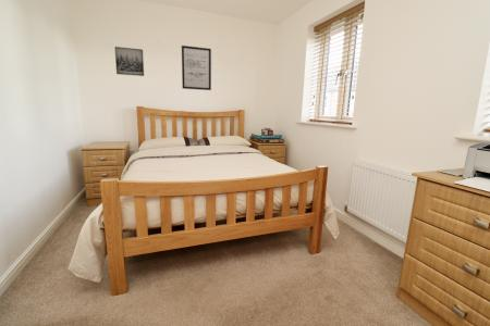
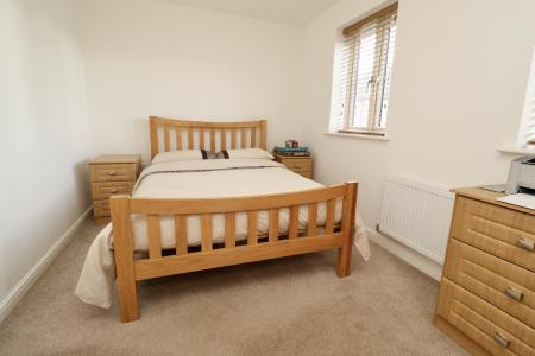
- wall art (130, 61)
- wall art (196, 68)
